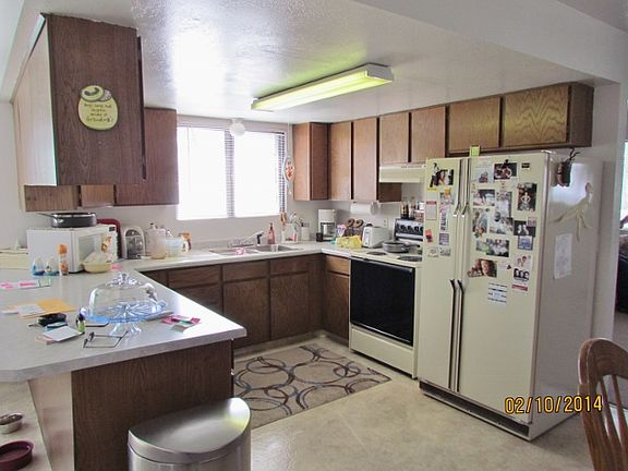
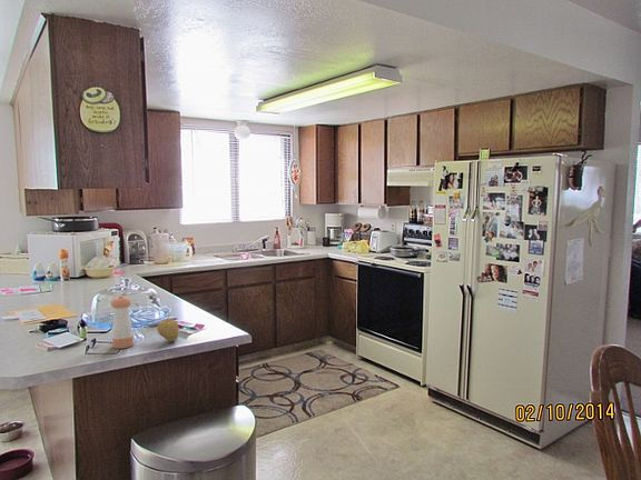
+ fruit (168, 328)
+ pepper shaker (121, 320)
